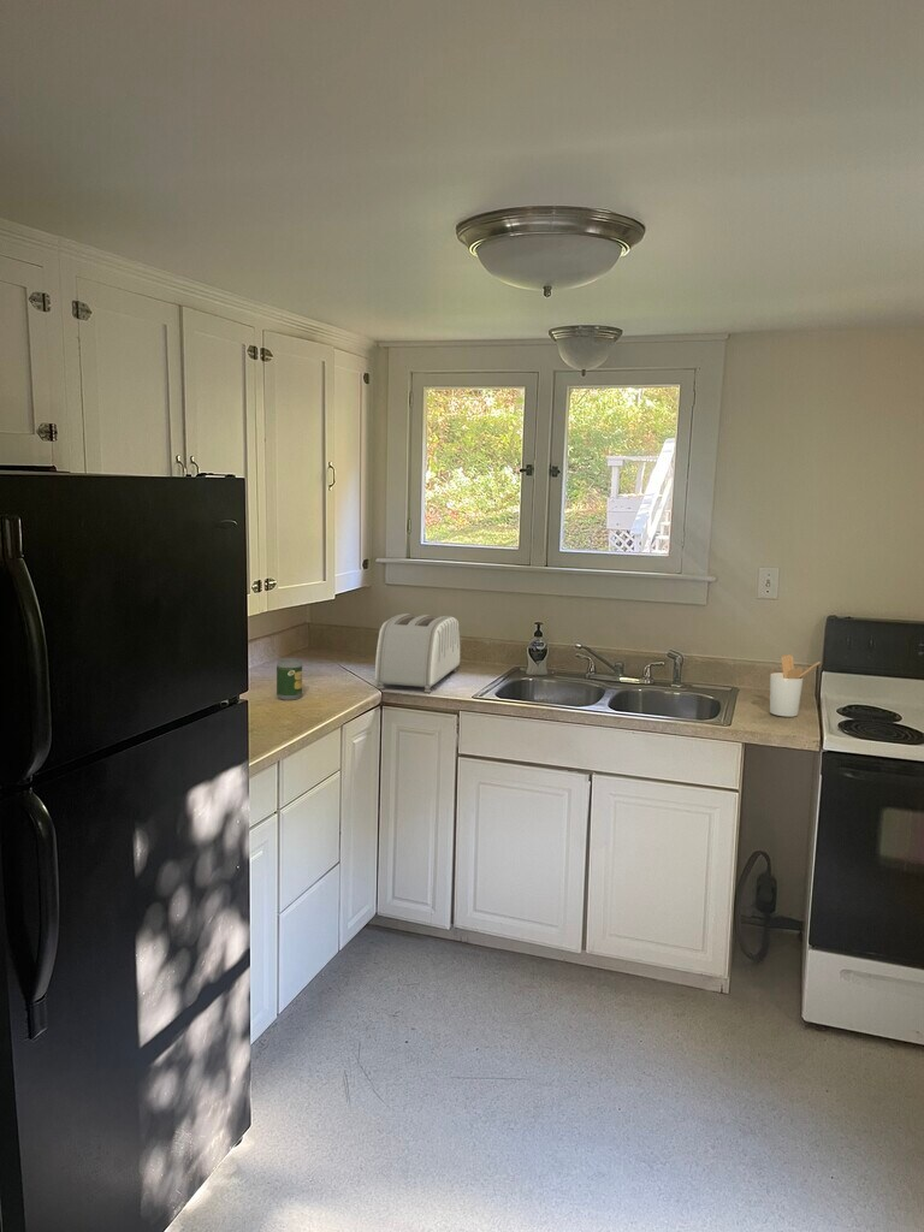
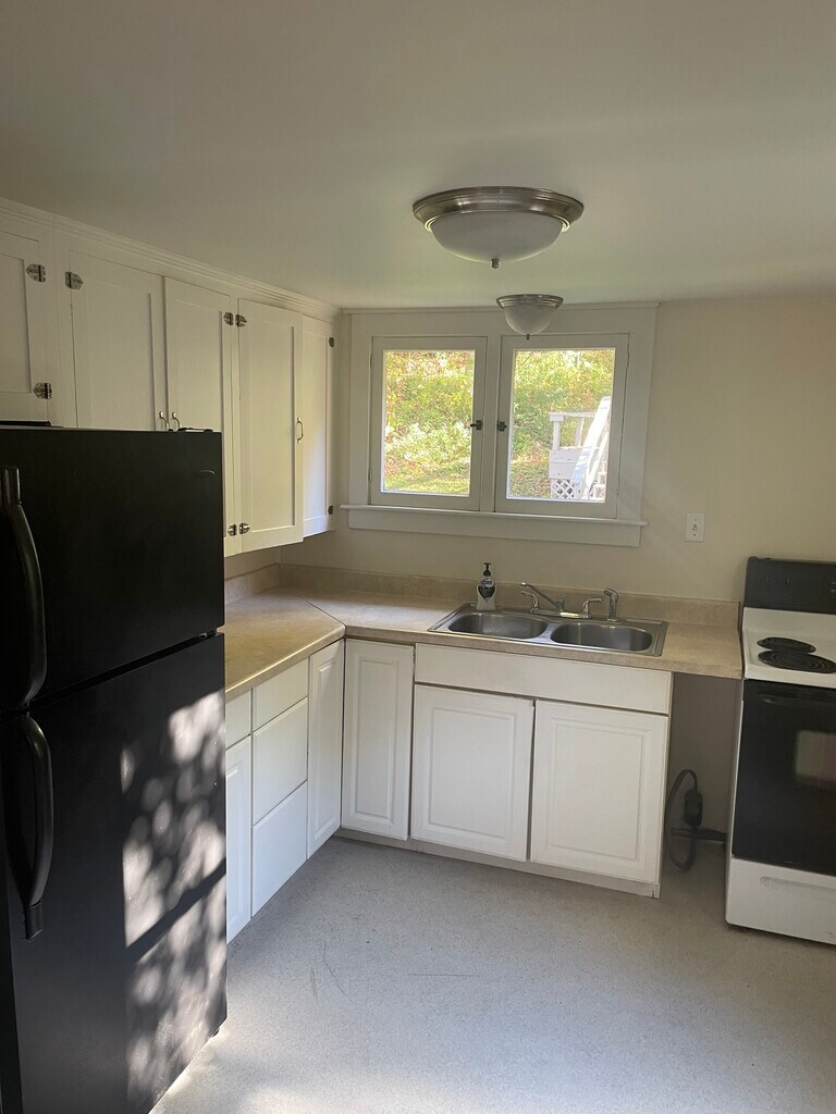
- soda can (289, 679)
- toaster (421, 647)
- utensil holder (794, 686)
